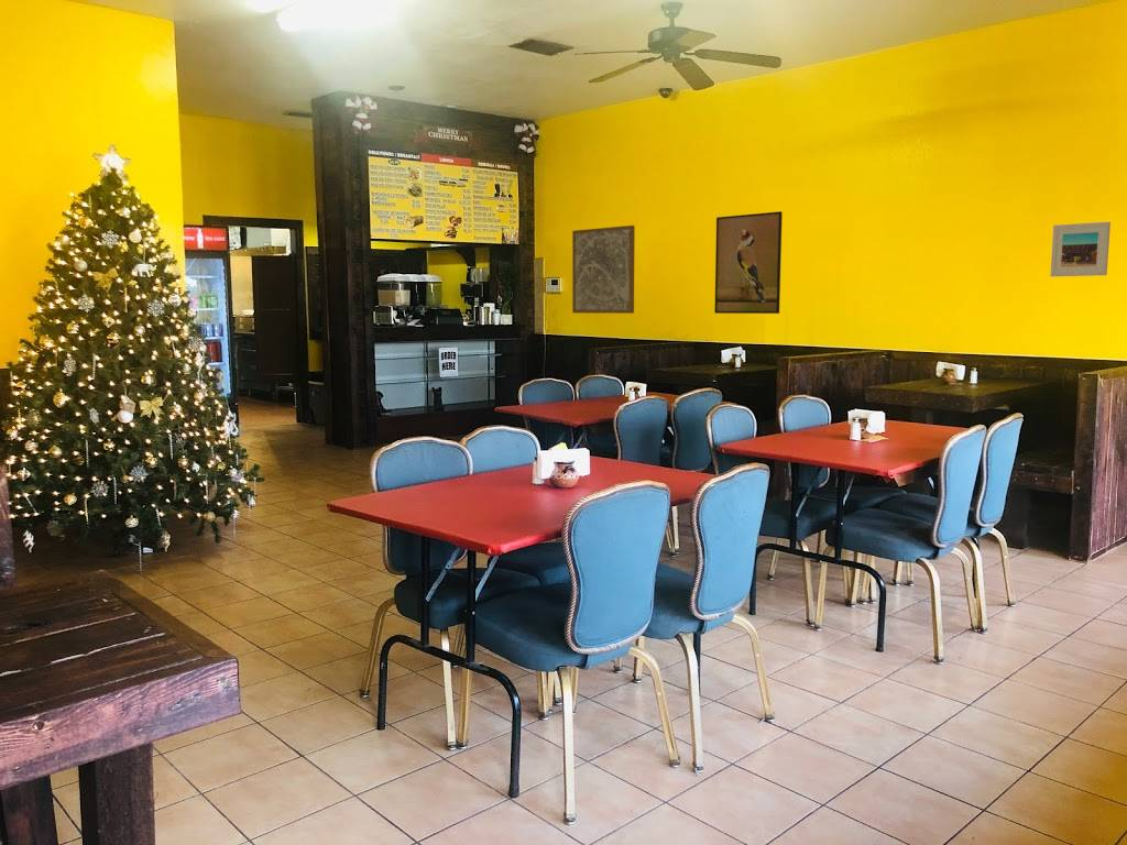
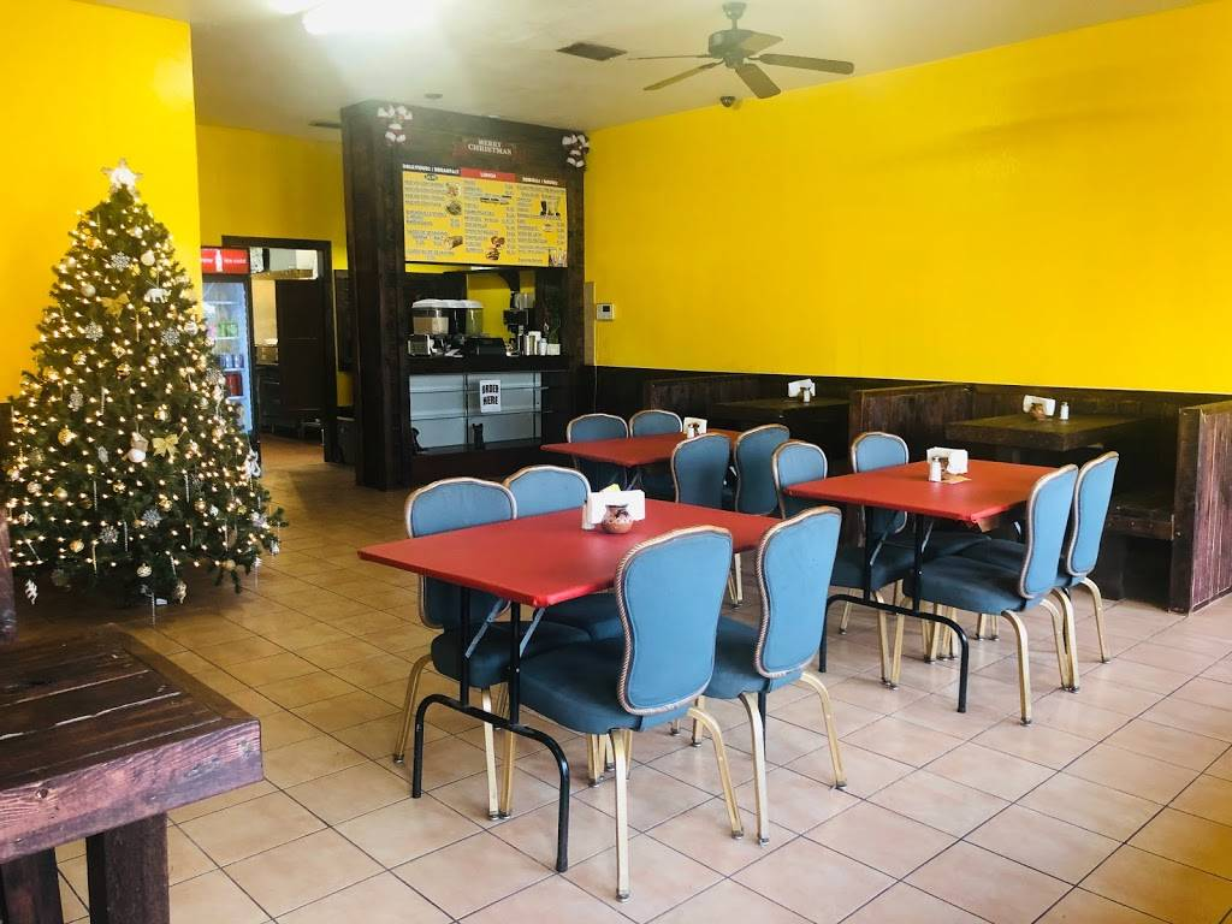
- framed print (1080, 250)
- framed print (746, 264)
- wall art (602, 271)
